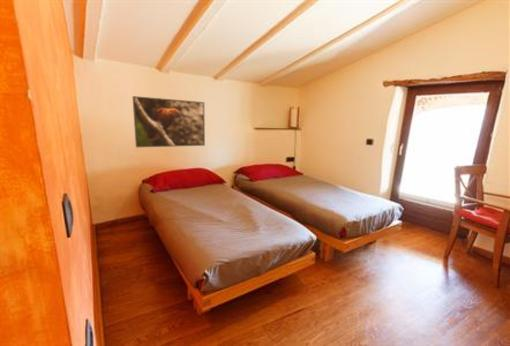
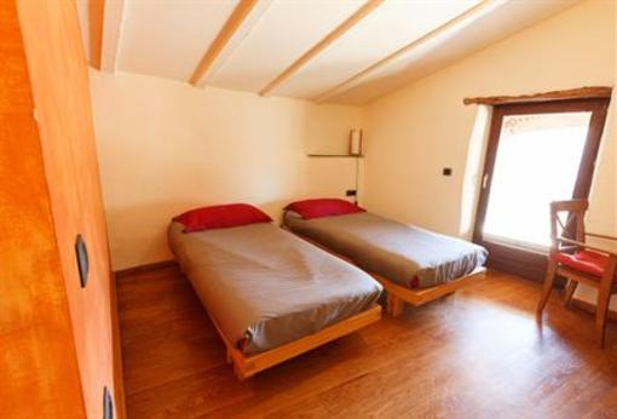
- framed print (172, 123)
